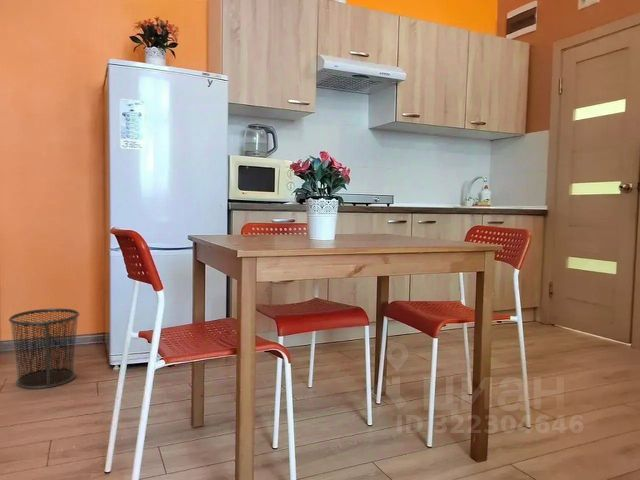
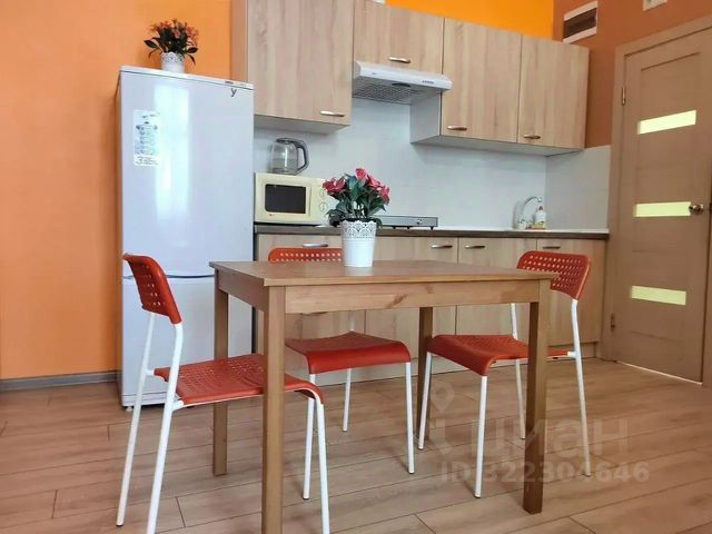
- trash can (46, 347)
